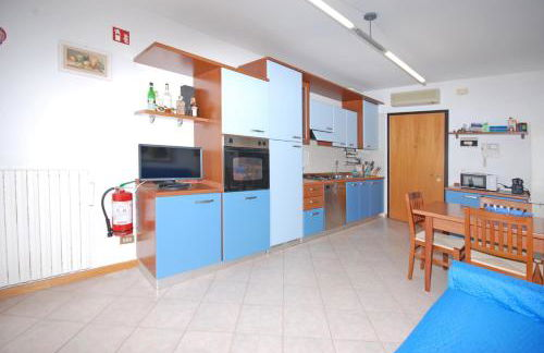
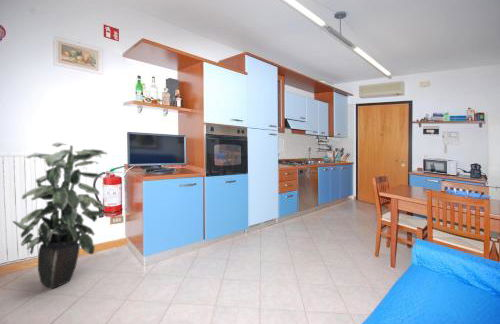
+ indoor plant (64, 212)
